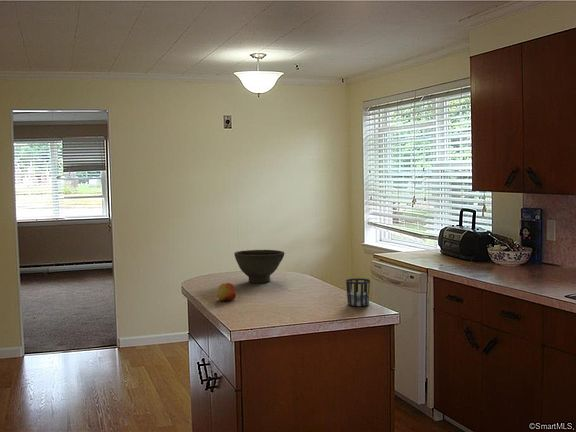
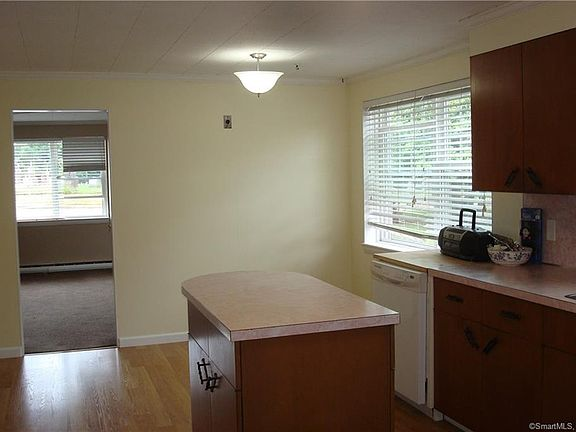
- bowl (259, 266)
- cup (358, 292)
- apple (226, 291)
